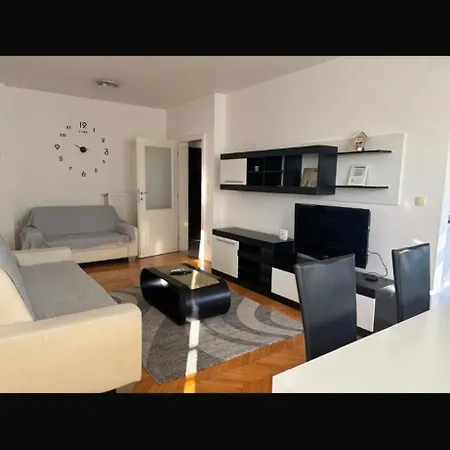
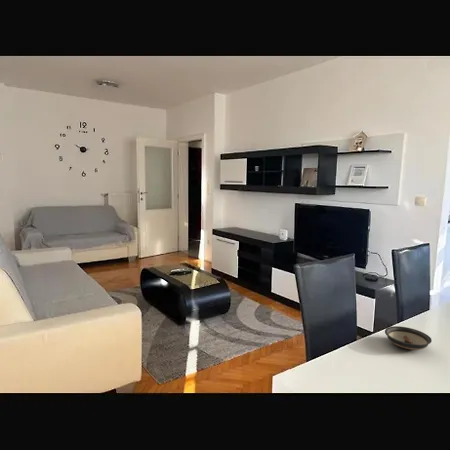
+ saucer (407, 339)
